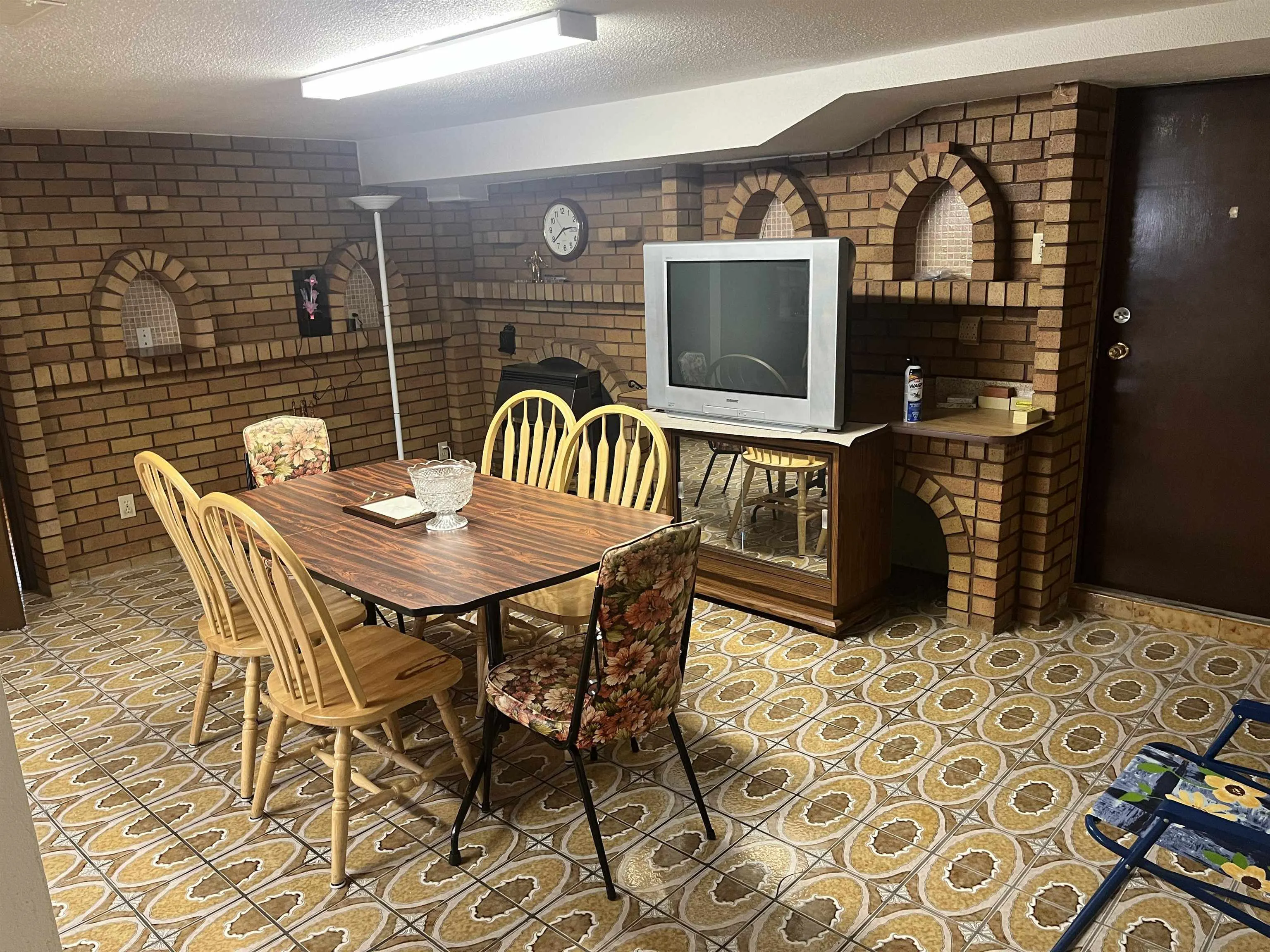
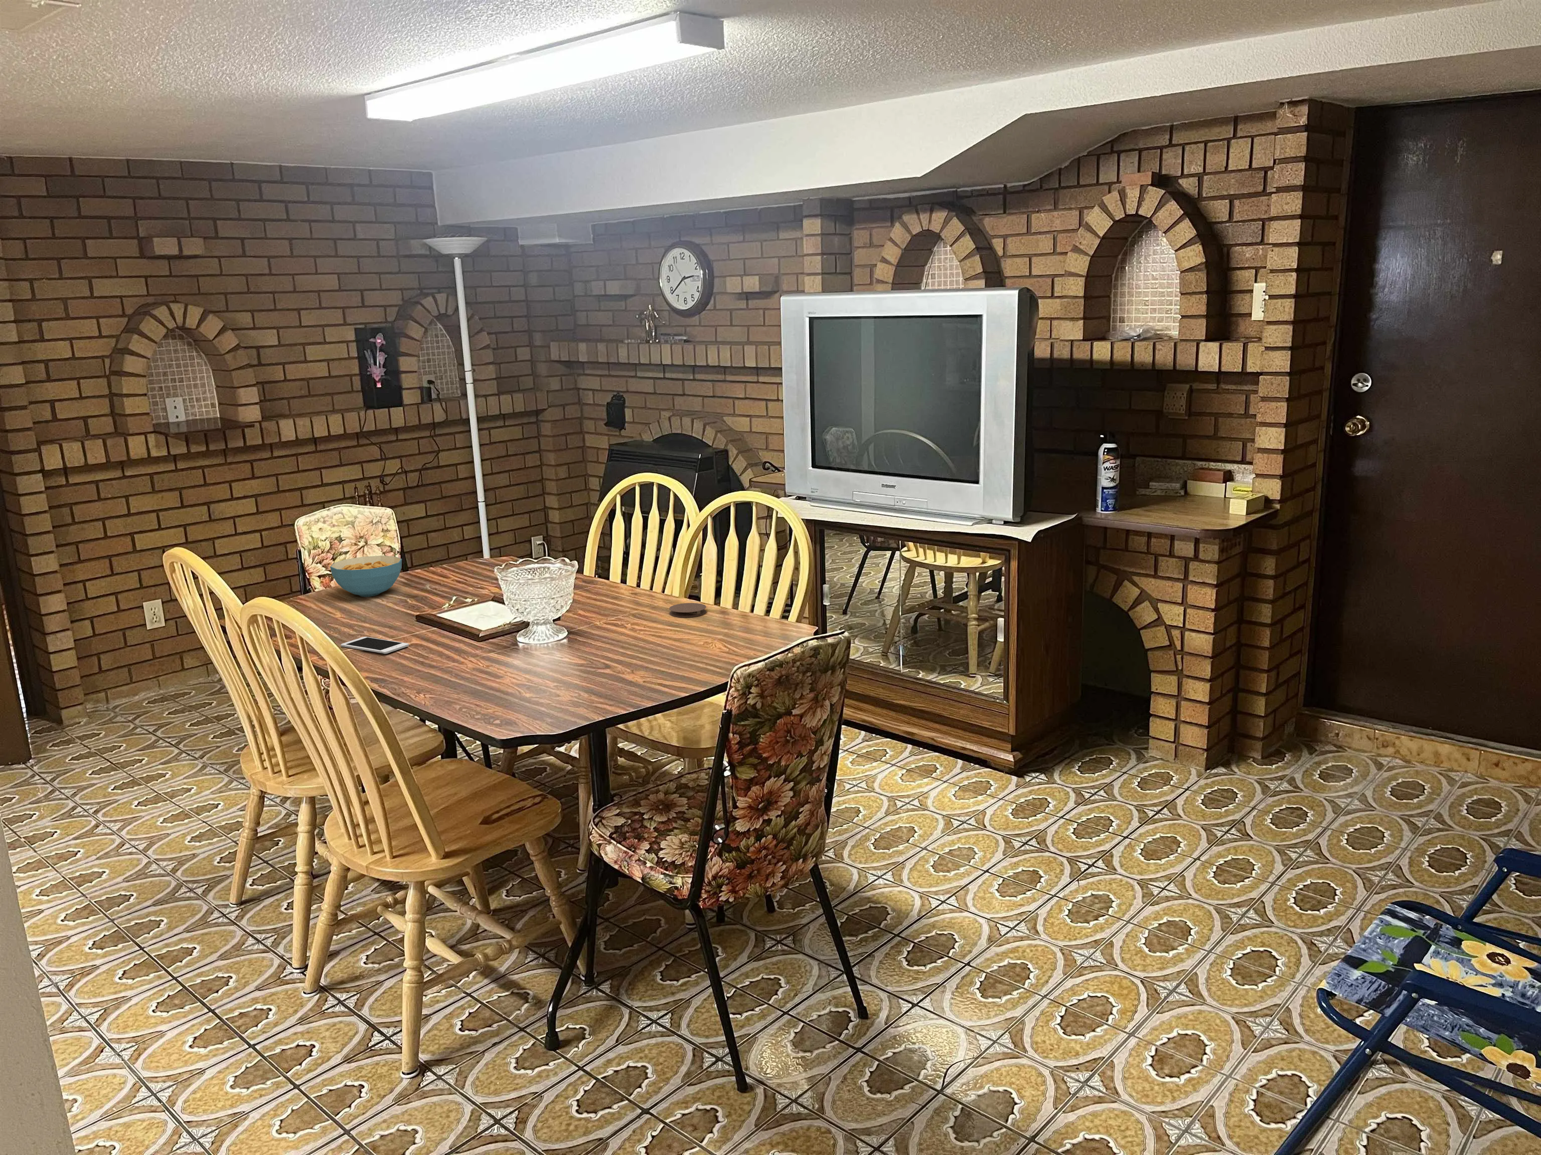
+ cereal bowl (368, 579)
+ cell phone (375, 644)
+ coaster (688, 609)
